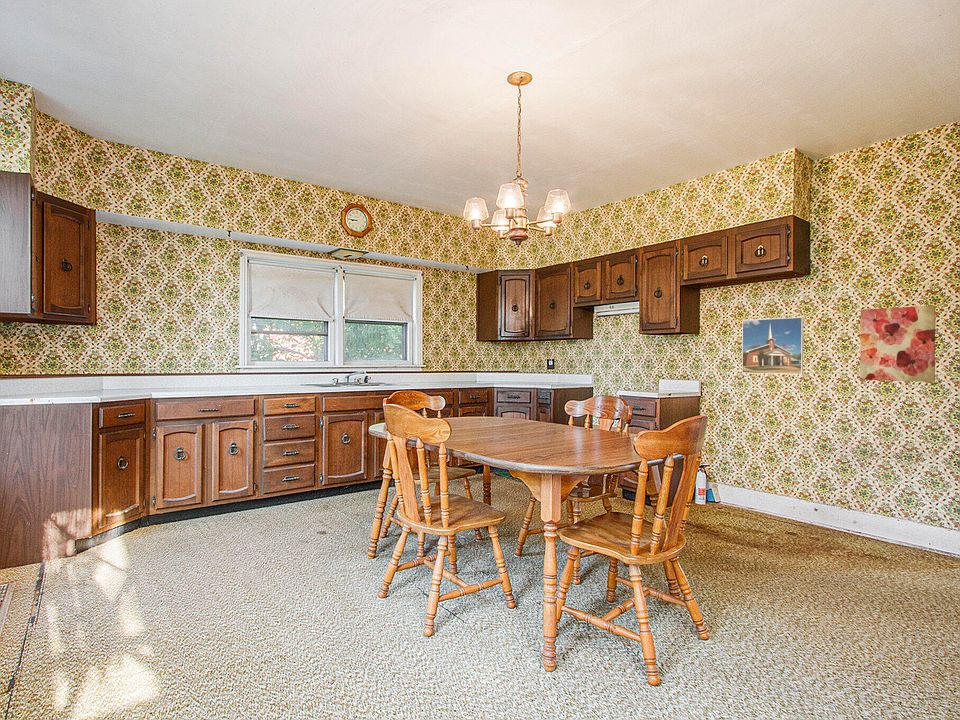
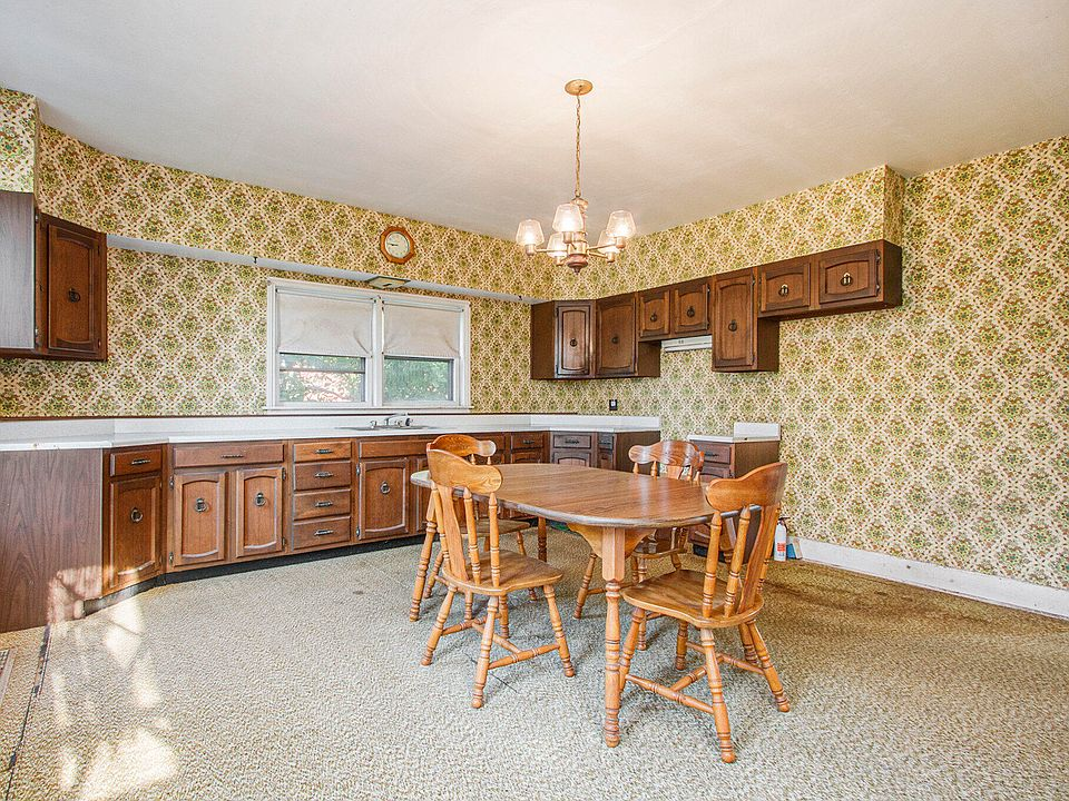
- wall art (896, 344)
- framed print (771, 346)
